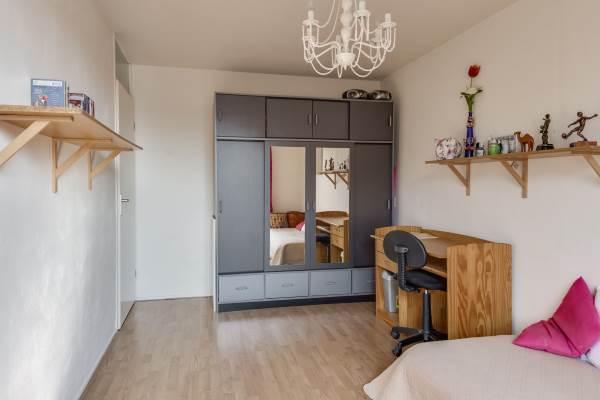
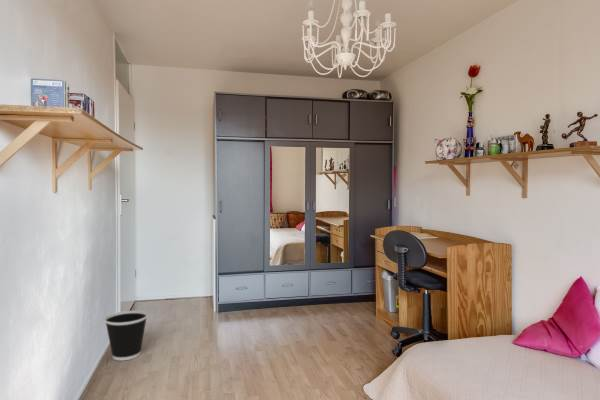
+ wastebasket (126, 335)
